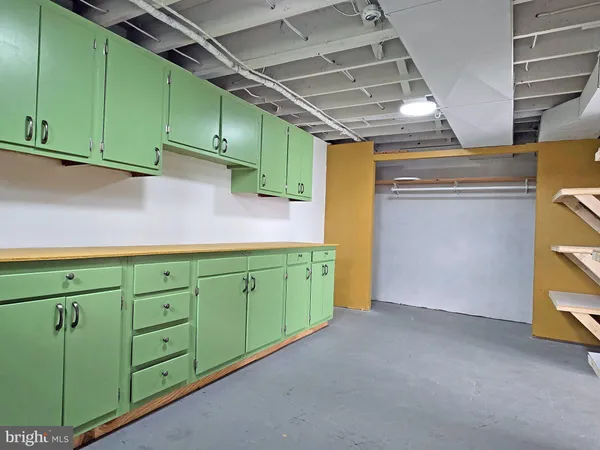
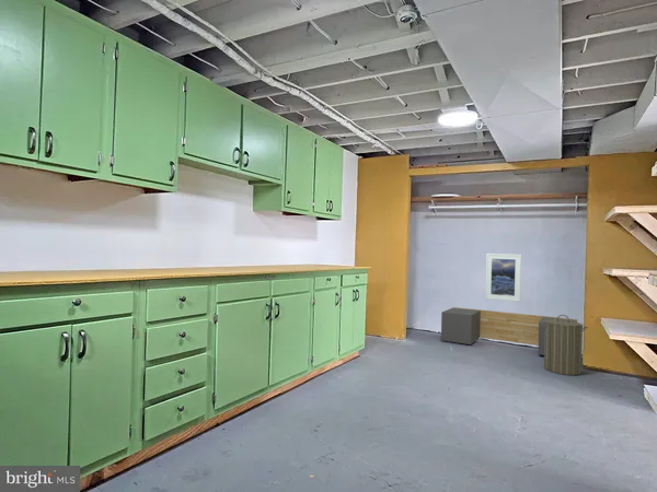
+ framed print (503, 277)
+ laundry hamper (563, 342)
+ bench (507, 330)
